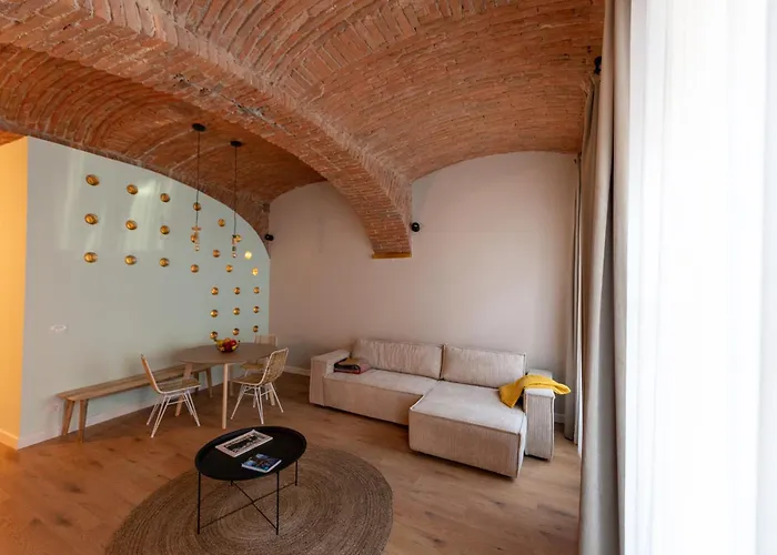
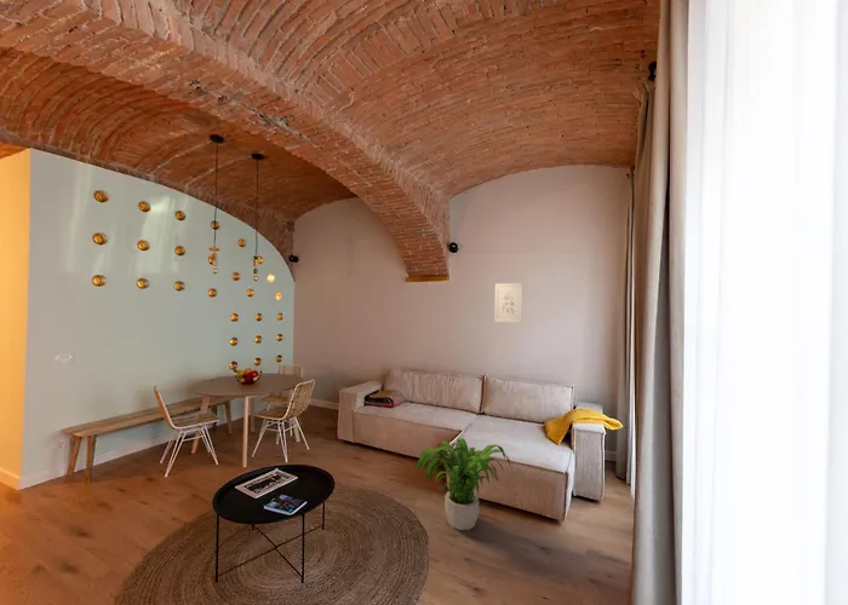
+ wall art (508, 302)
+ potted plant (465, 484)
